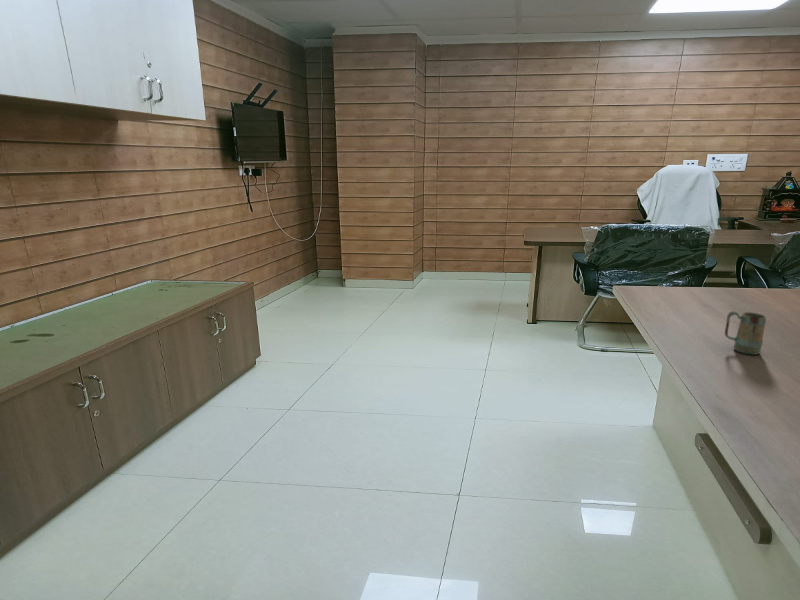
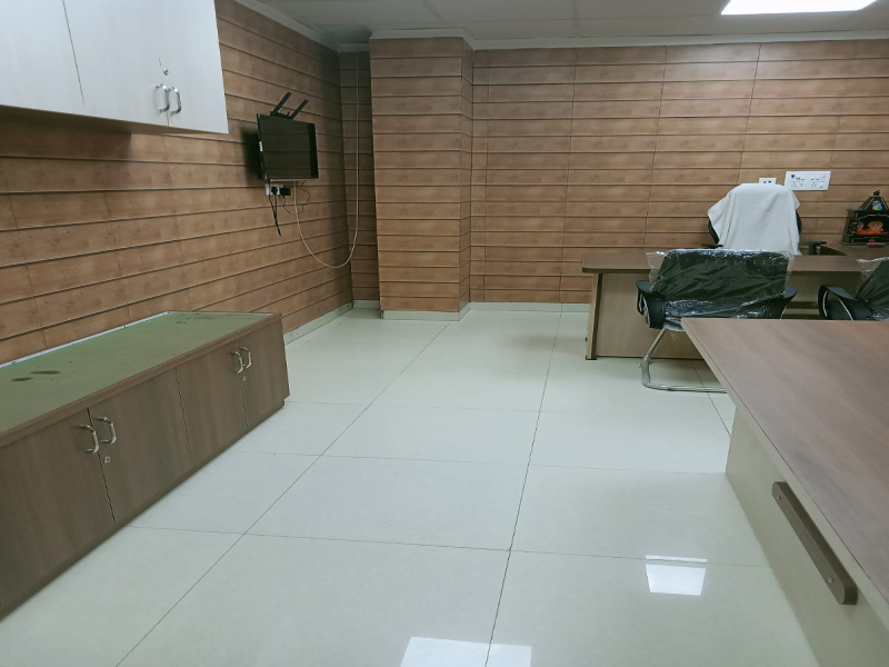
- mug (744, 331)
